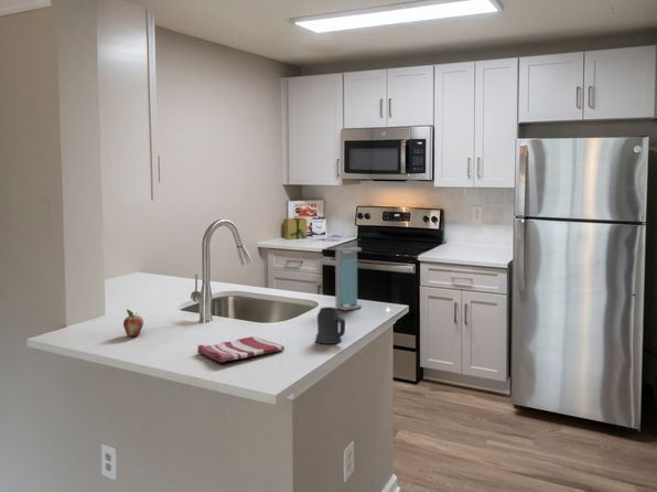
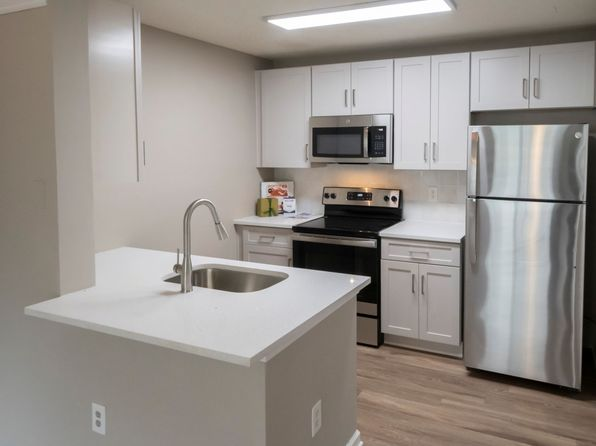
- dish towel (240, 347)
- mug (331, 324)
- soap dispenser (348, 278)
- fruit (133, 322)
